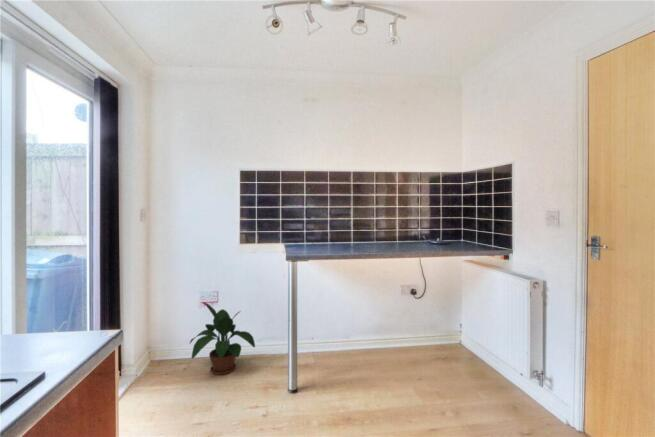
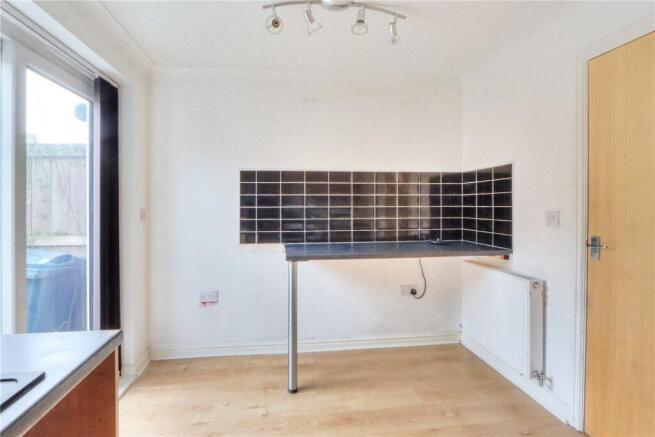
- potted plant (222, 334)
